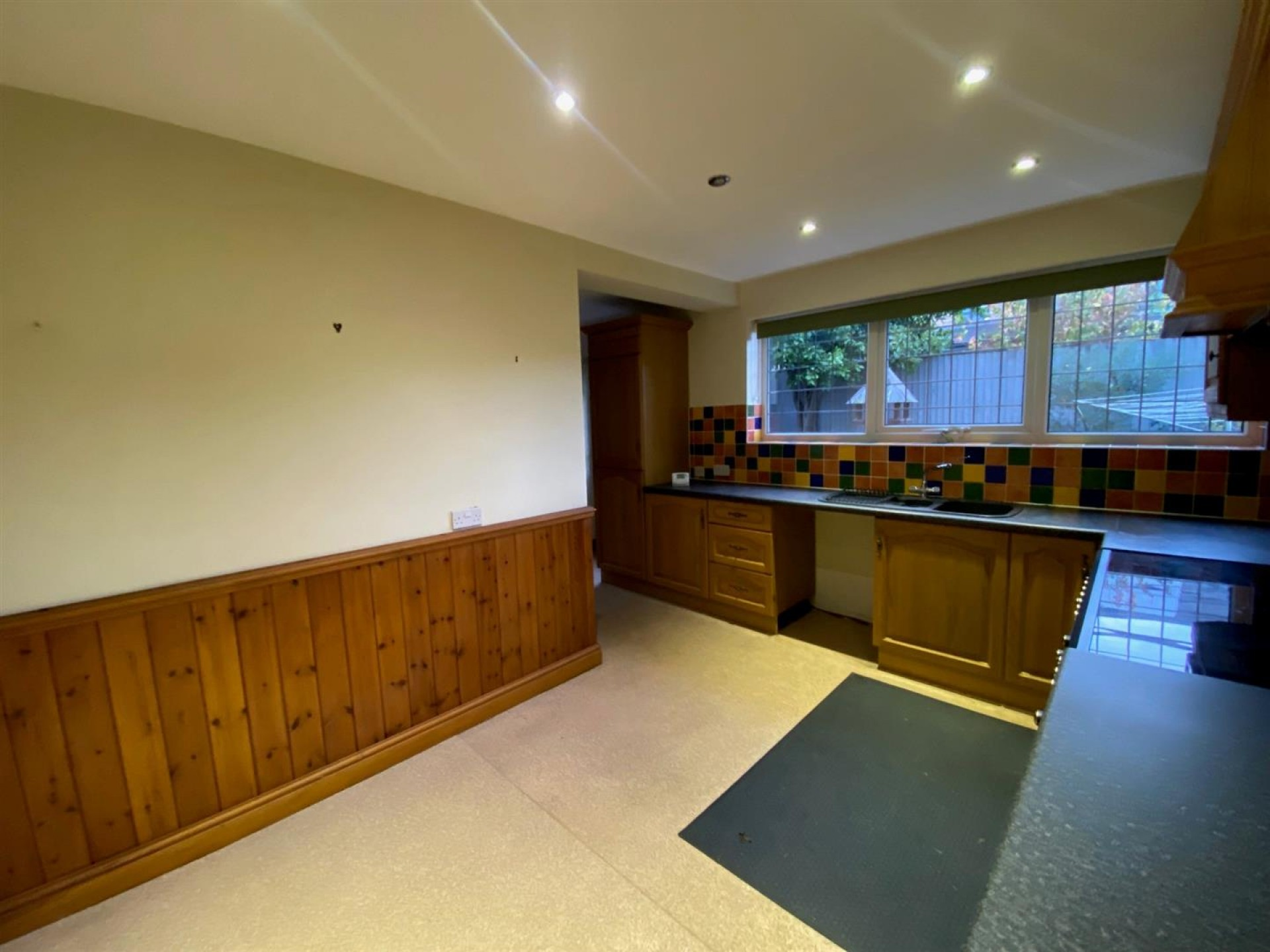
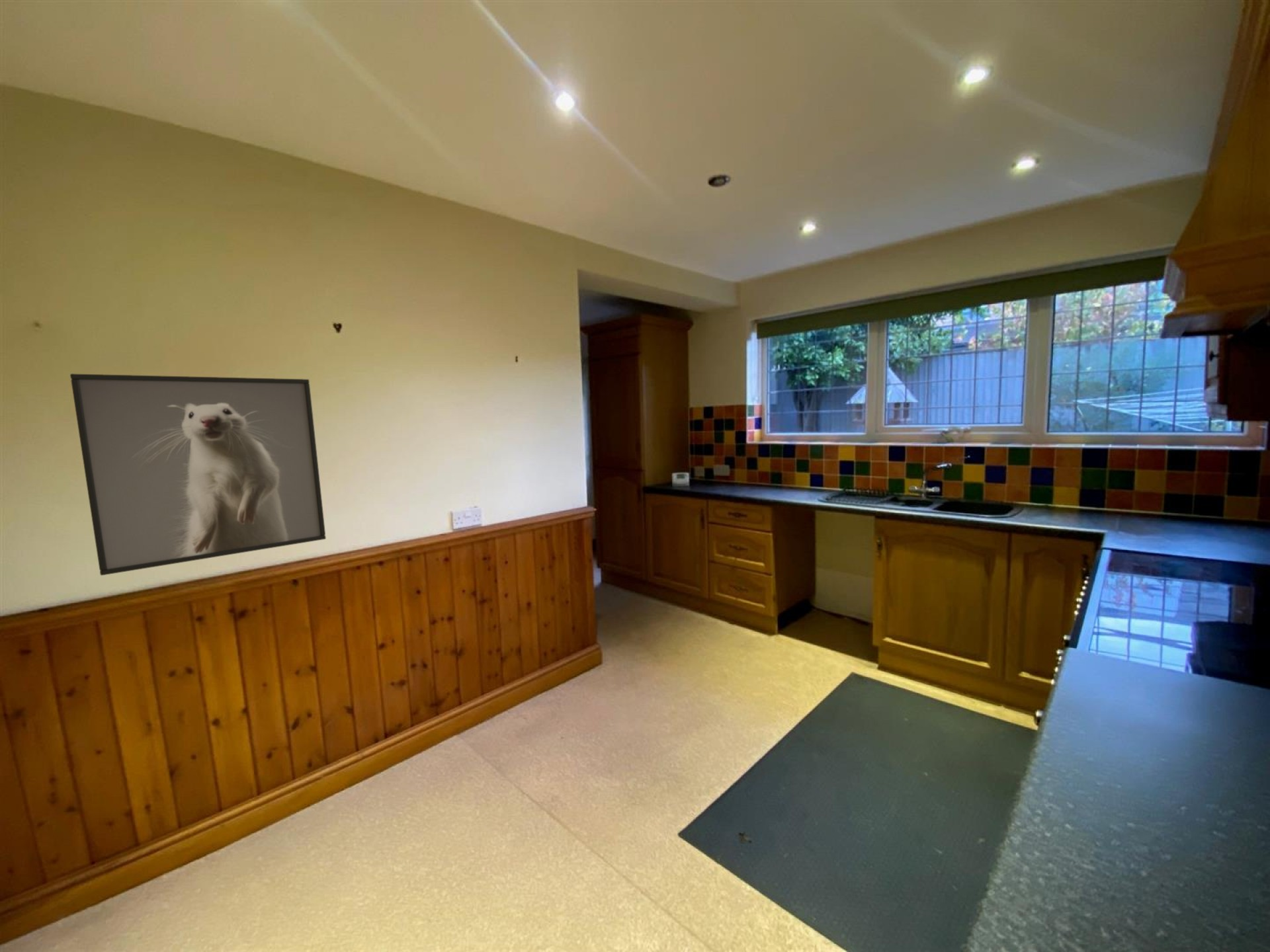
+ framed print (215, 467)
